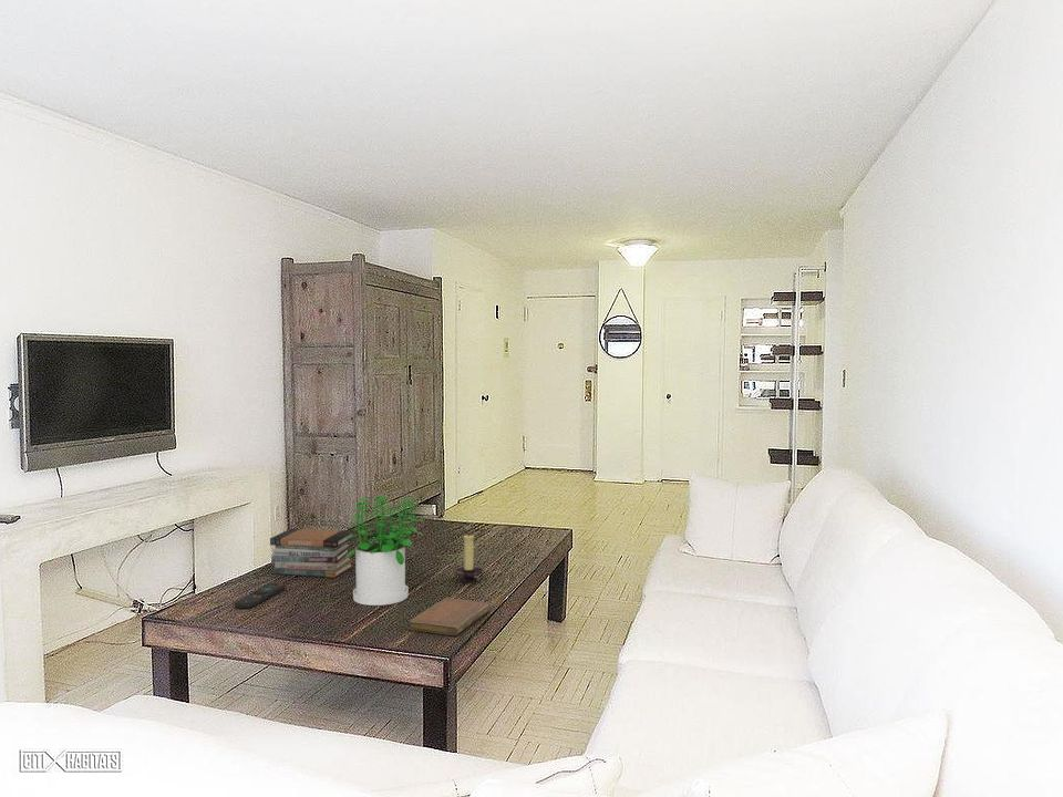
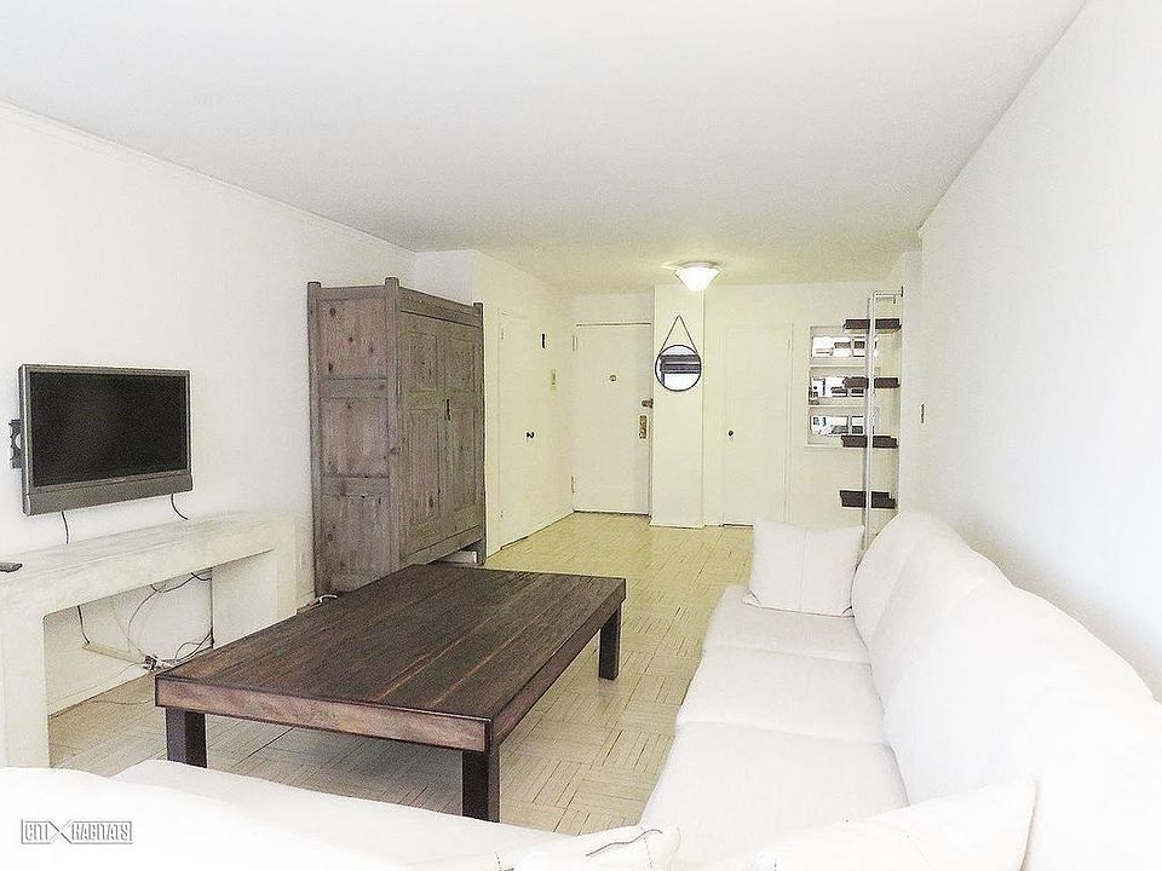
- remote control (260, 594)
- candle holder (467, 557)
- potted plant (384, 545)
- book stack (312, 551)
- notebook (451, 615)
